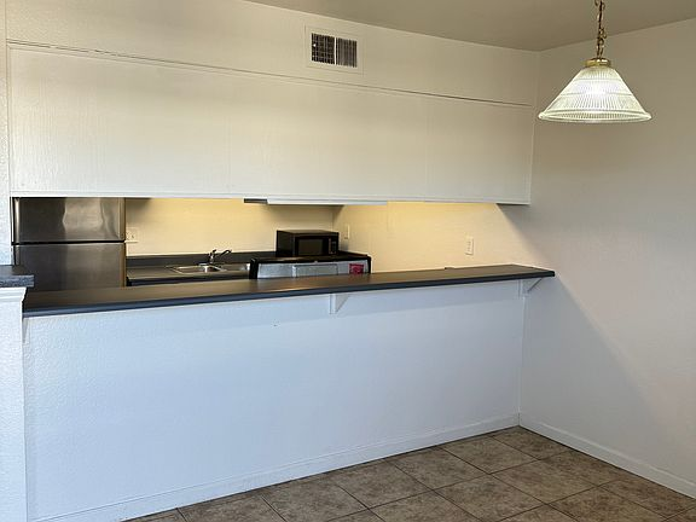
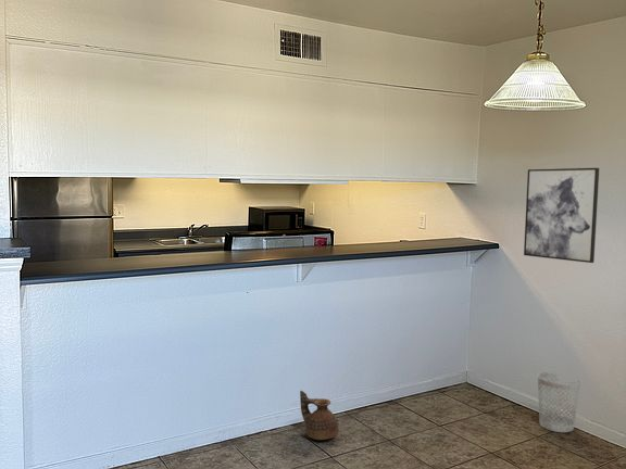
+ ceramic jug (320, 415)
+ wastebasket (558, 402)
+ wall art (559, 214)
